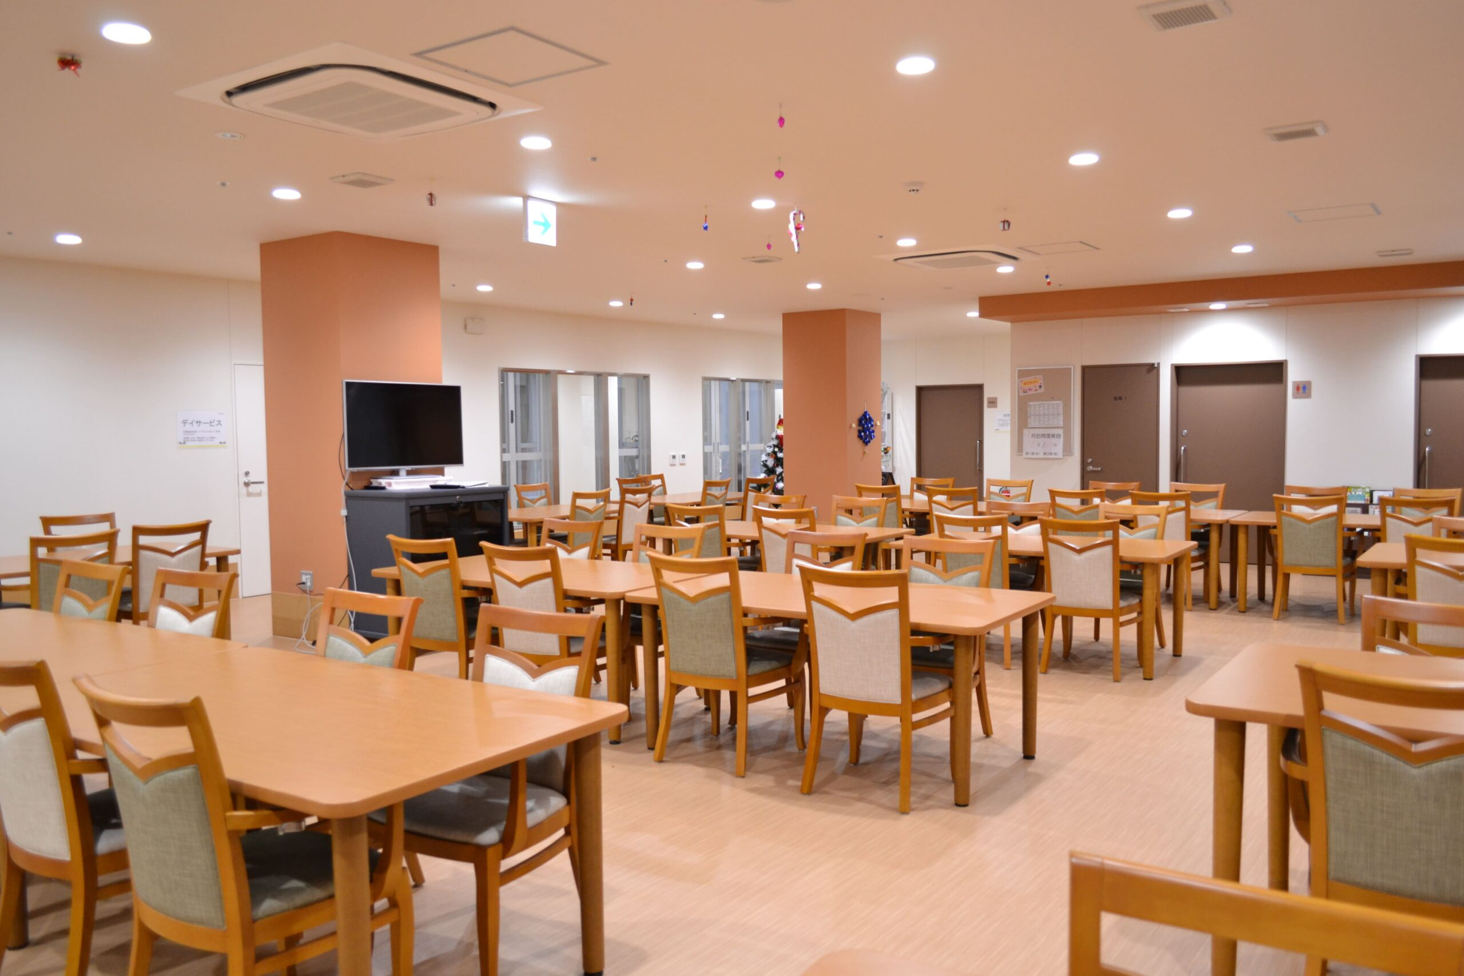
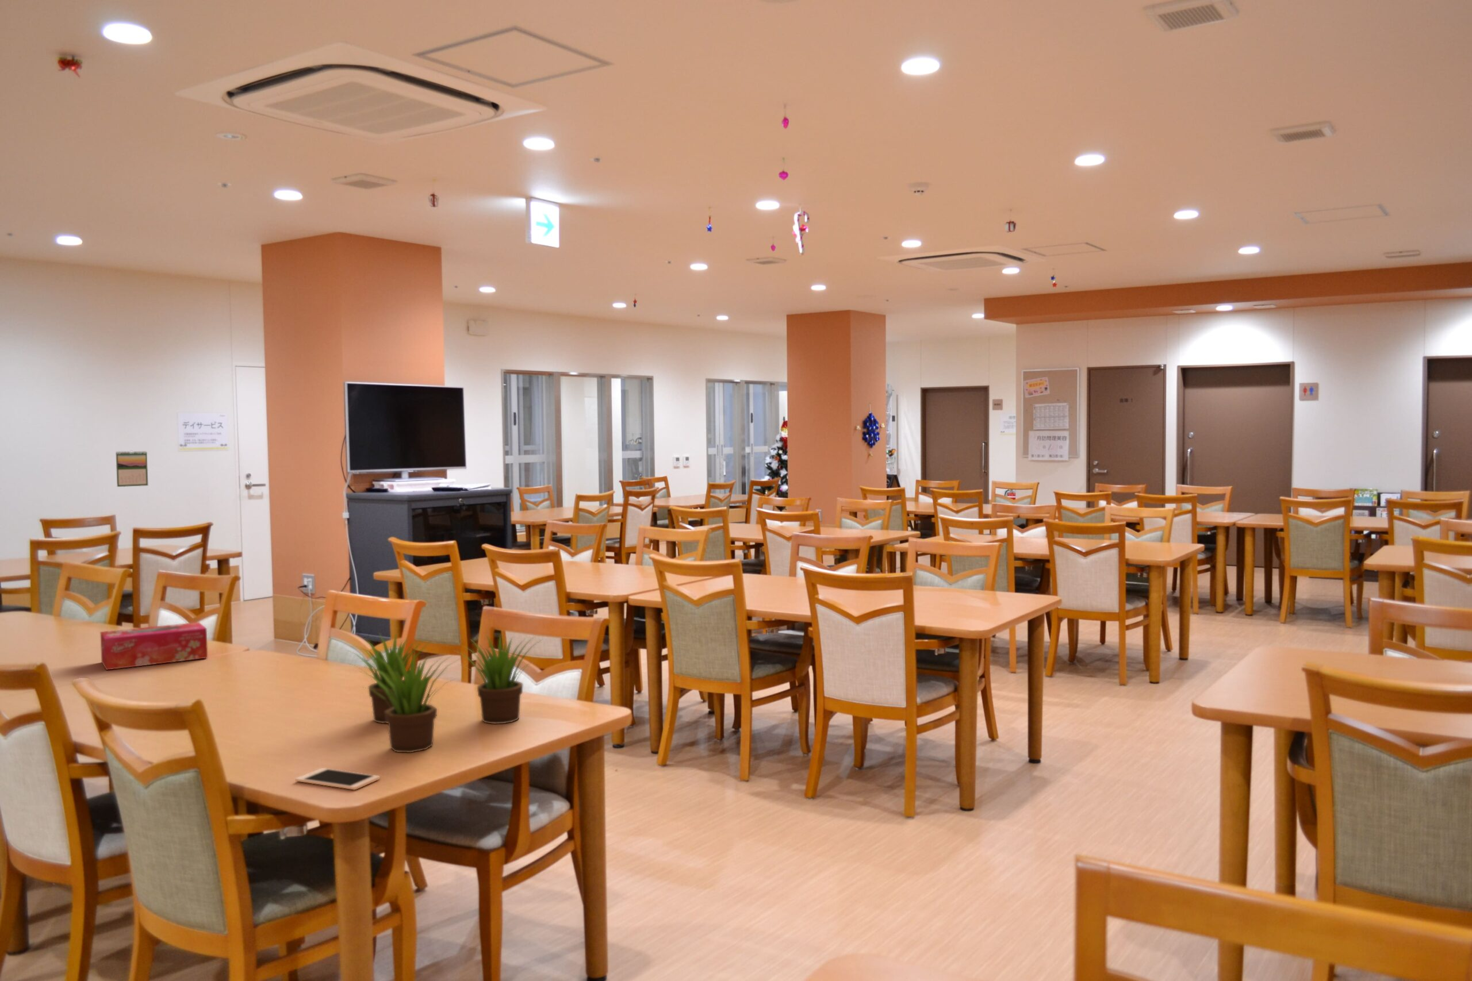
+ plant (419, 680)
+ cell phone (337, 778)
+ calendar (131, 469)
+ tissue box (154, 645)
